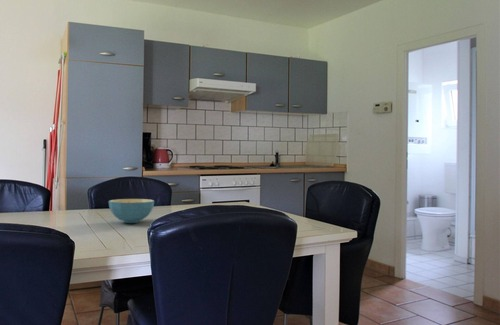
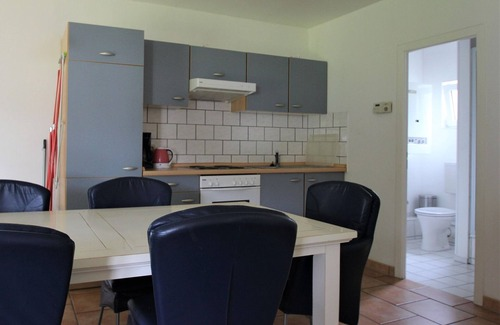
- cereal bowl (131, 211)
